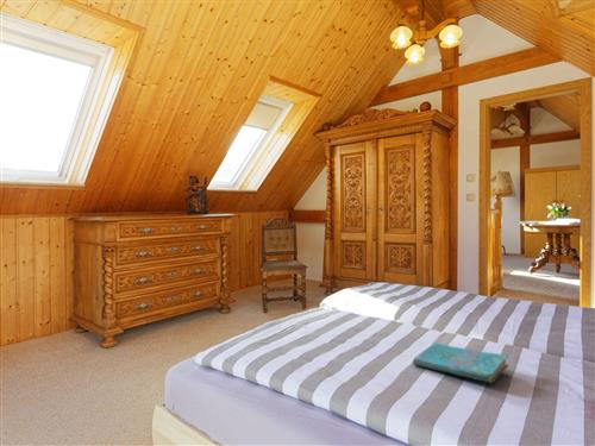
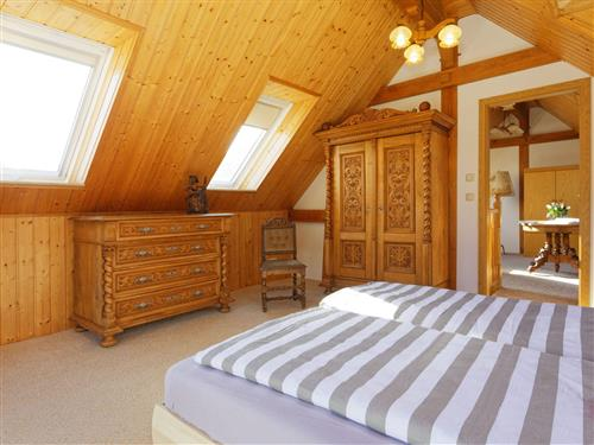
- cover (459, 360)
